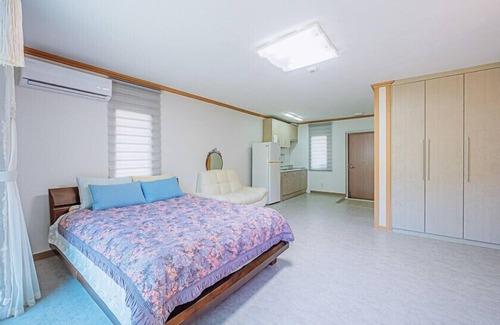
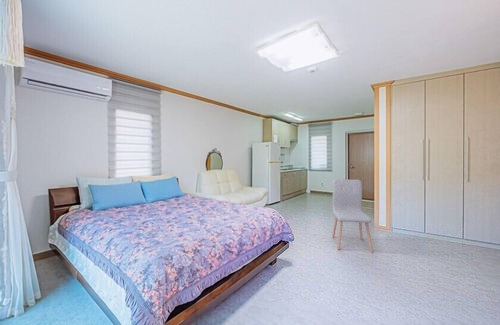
+ chair (350, 212)
